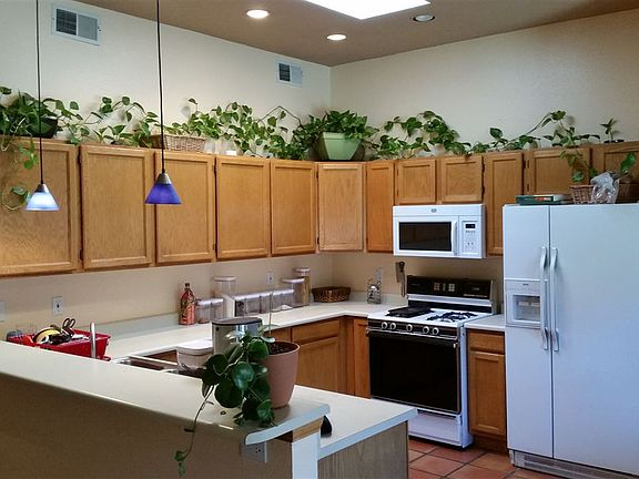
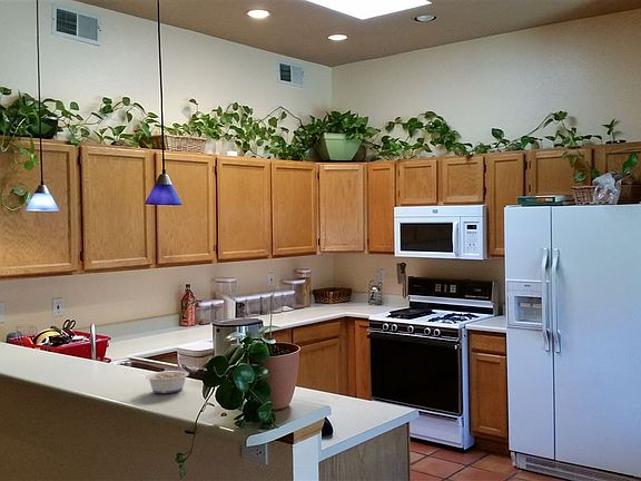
+ legume (166, 381)
